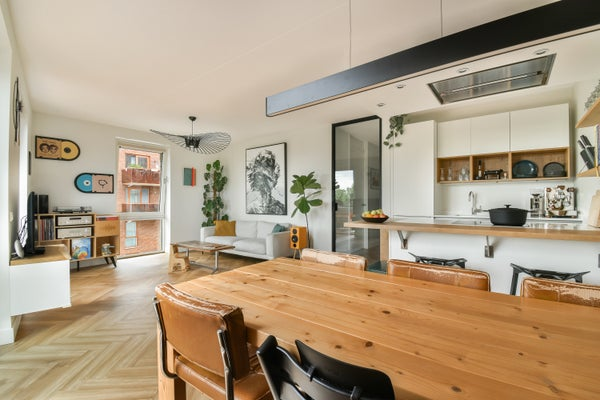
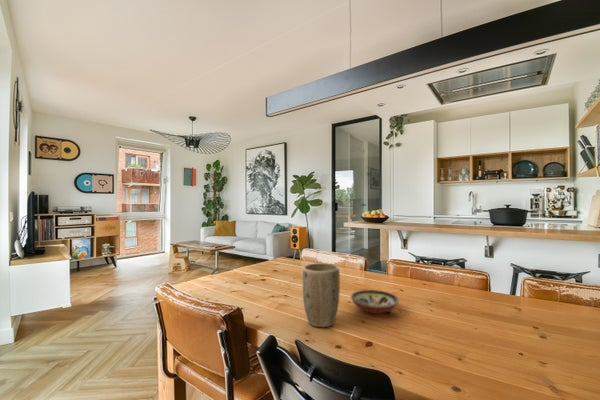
+ decorative bowl (374, 303)
+ plant pot (321, 294)
